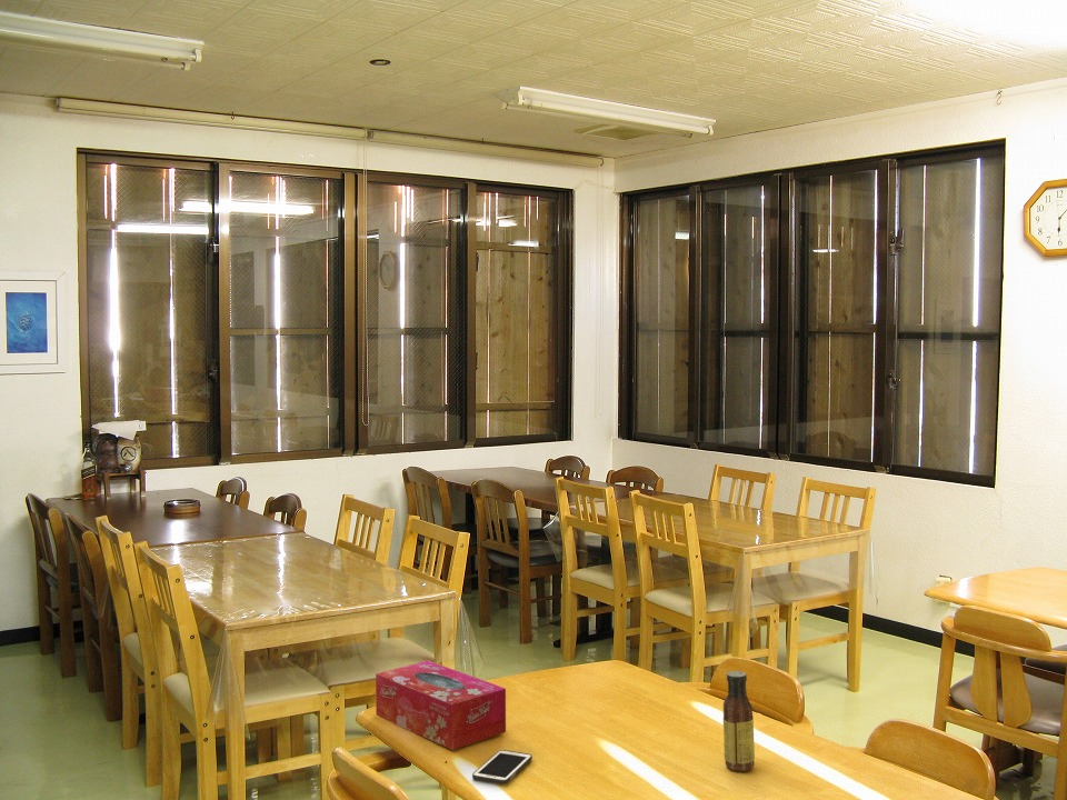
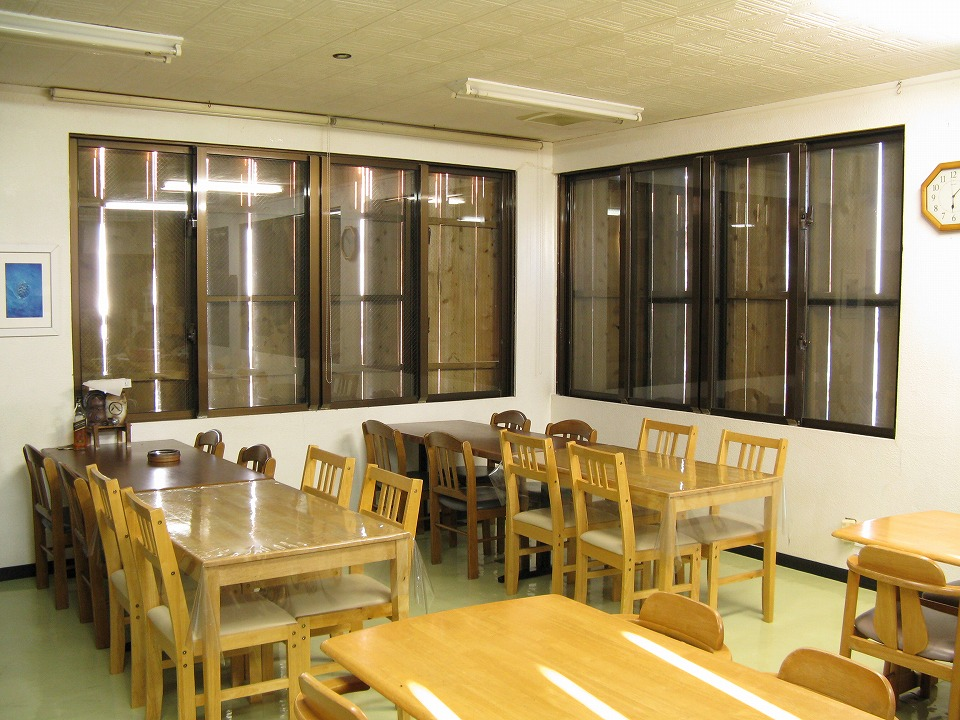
- cell phone (502, 767)
- tissue box (439, 702)
- sauce bottle (738, 720)
